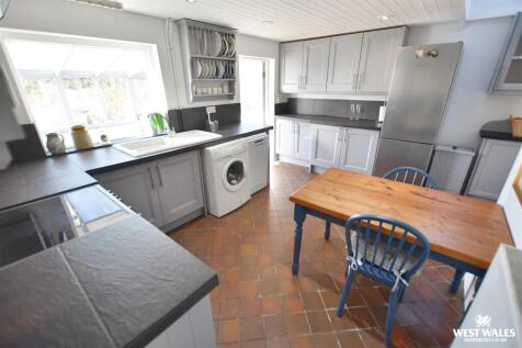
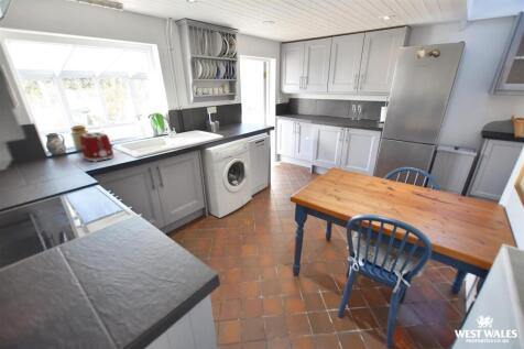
+ toaster (96, 145)
